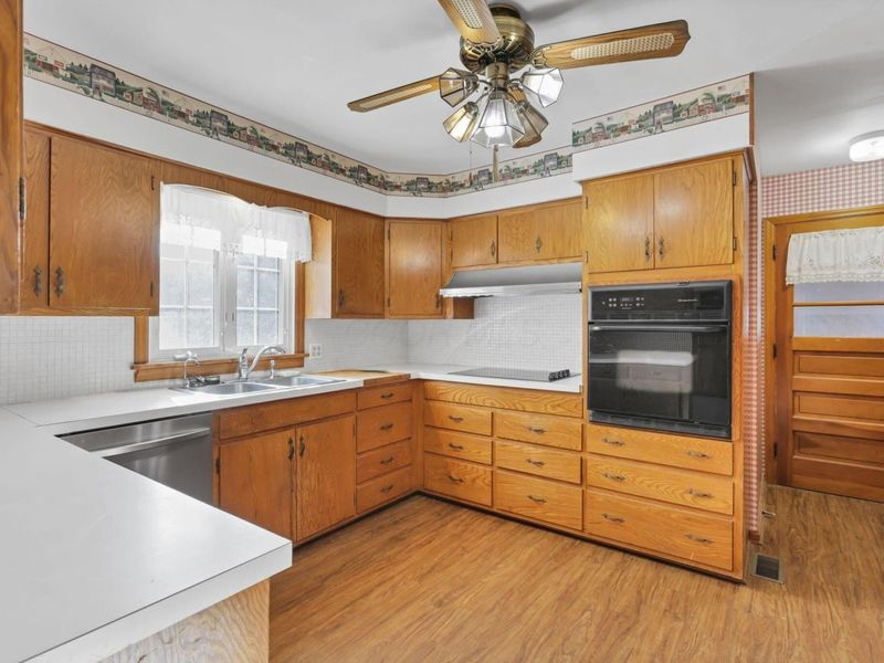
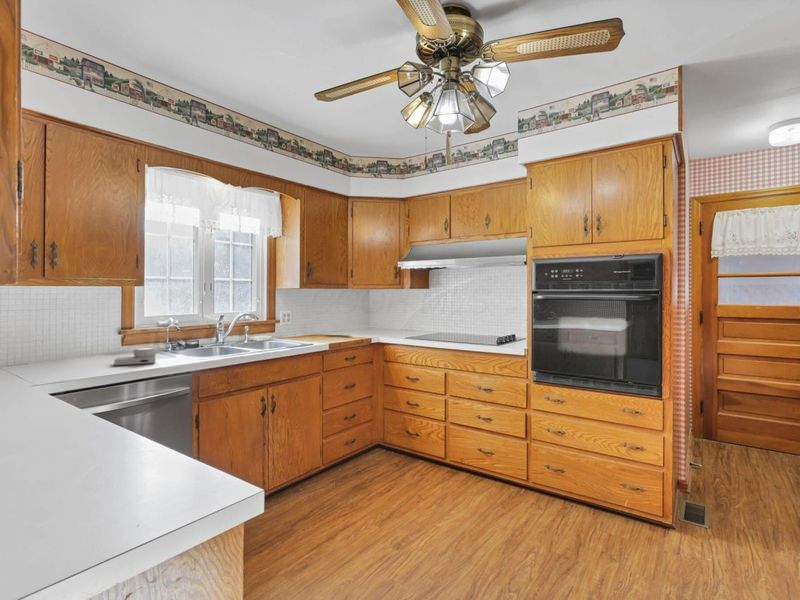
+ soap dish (136, 356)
